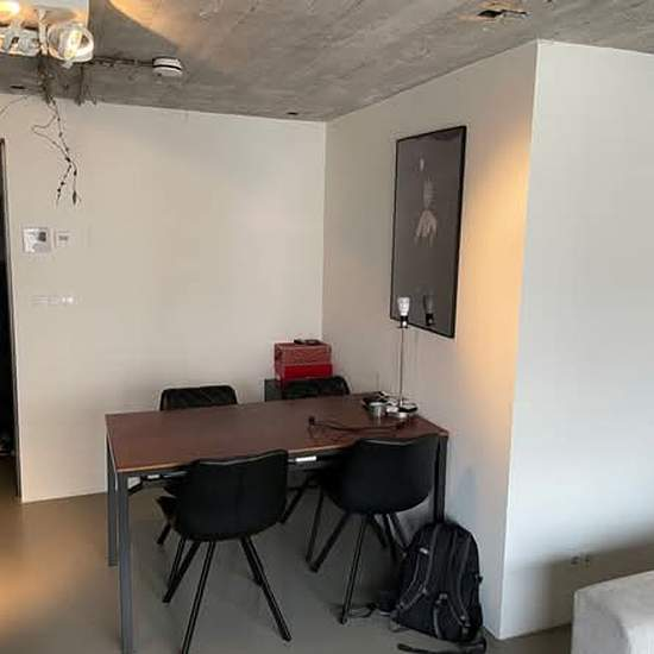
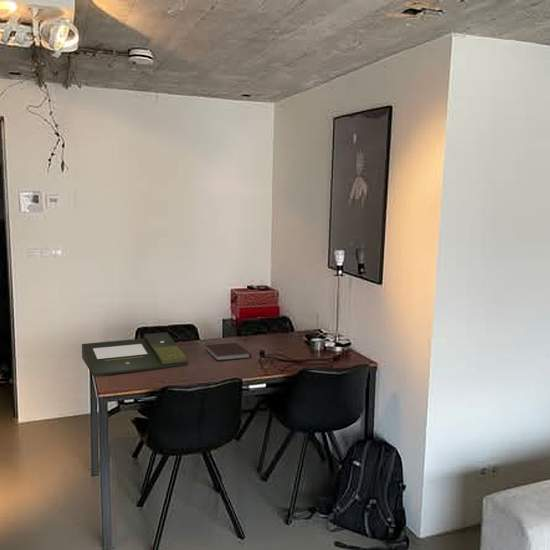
+ document tray (133, 352)
+ notebook (227, 351)
